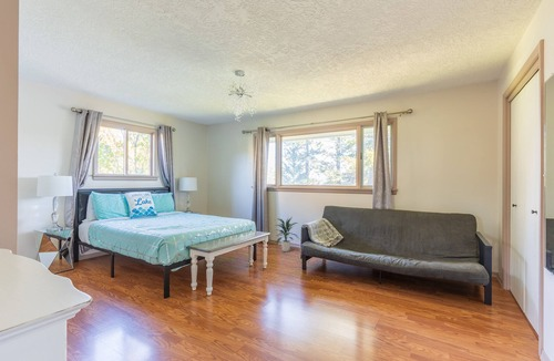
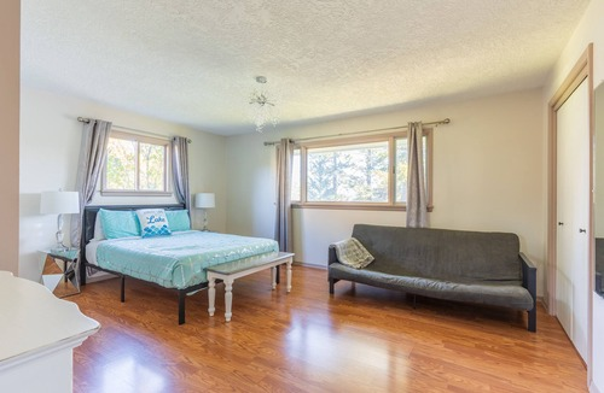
- indoor plant (285, 233)
